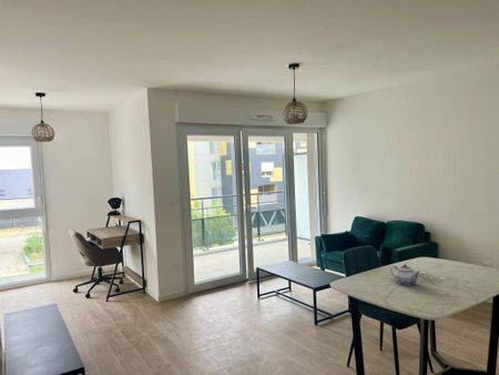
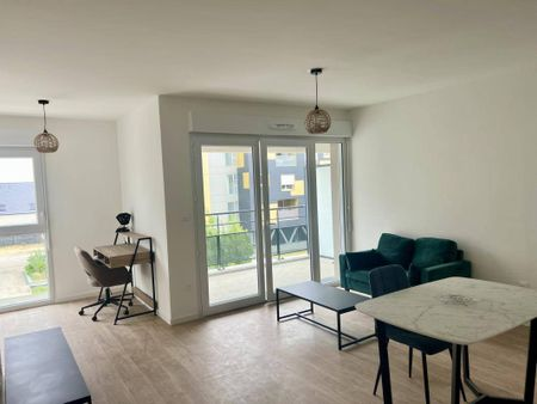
- teapot (405, 273)
